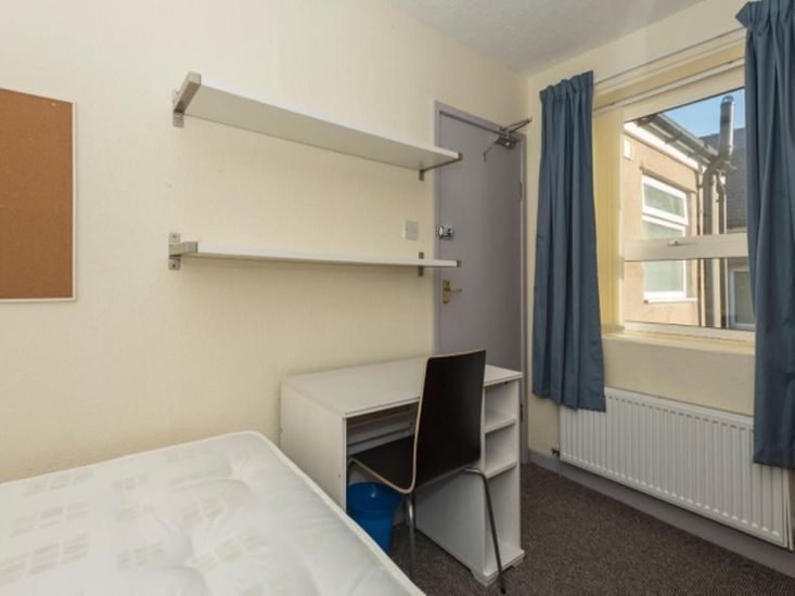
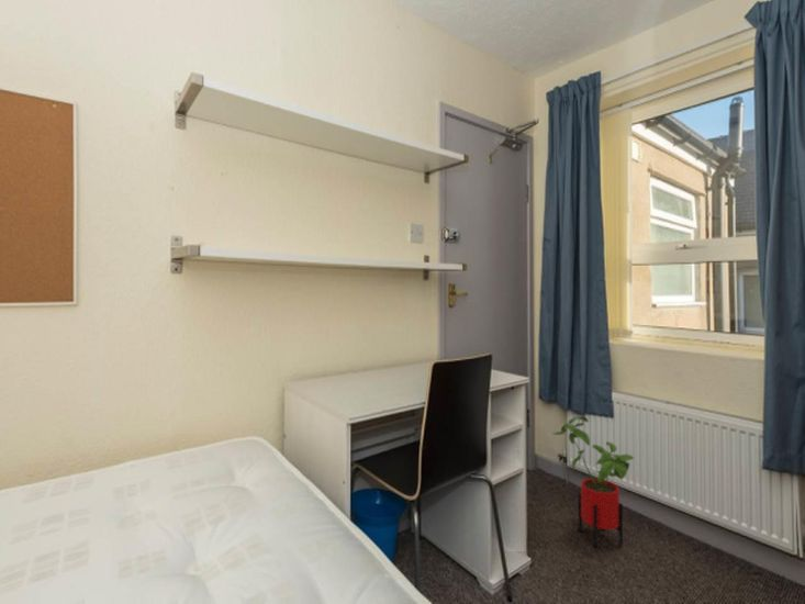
+ house plant (595, 479)
